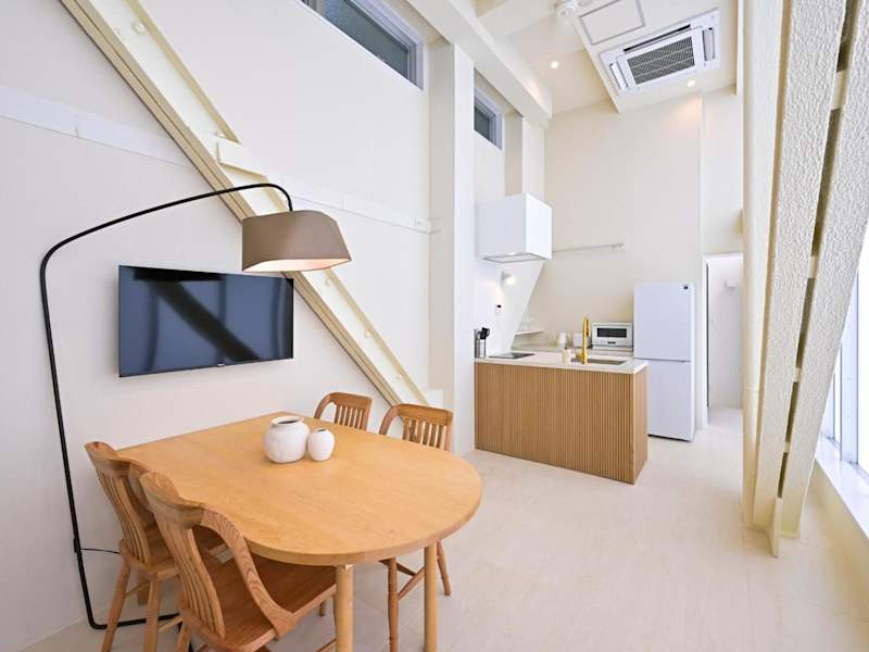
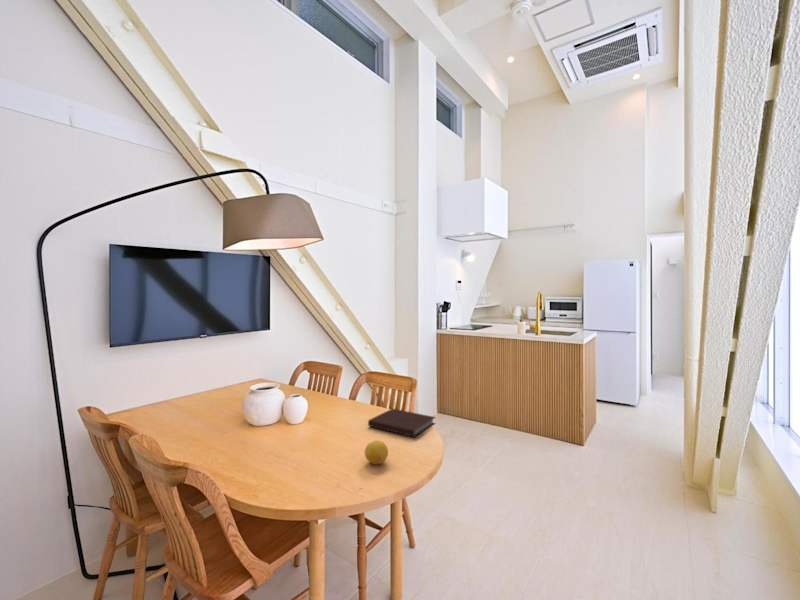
+ fruit (376, 452)
+ notebook (402, 421)
